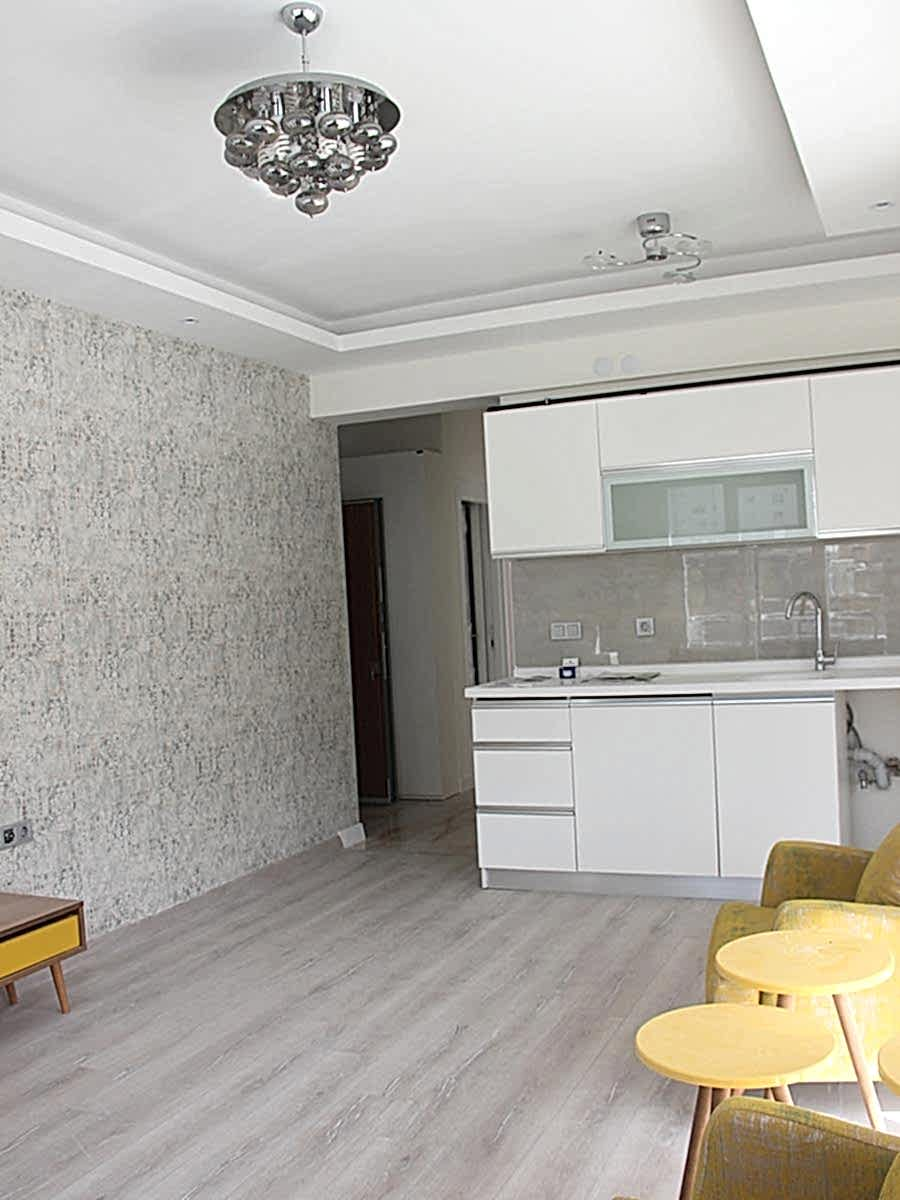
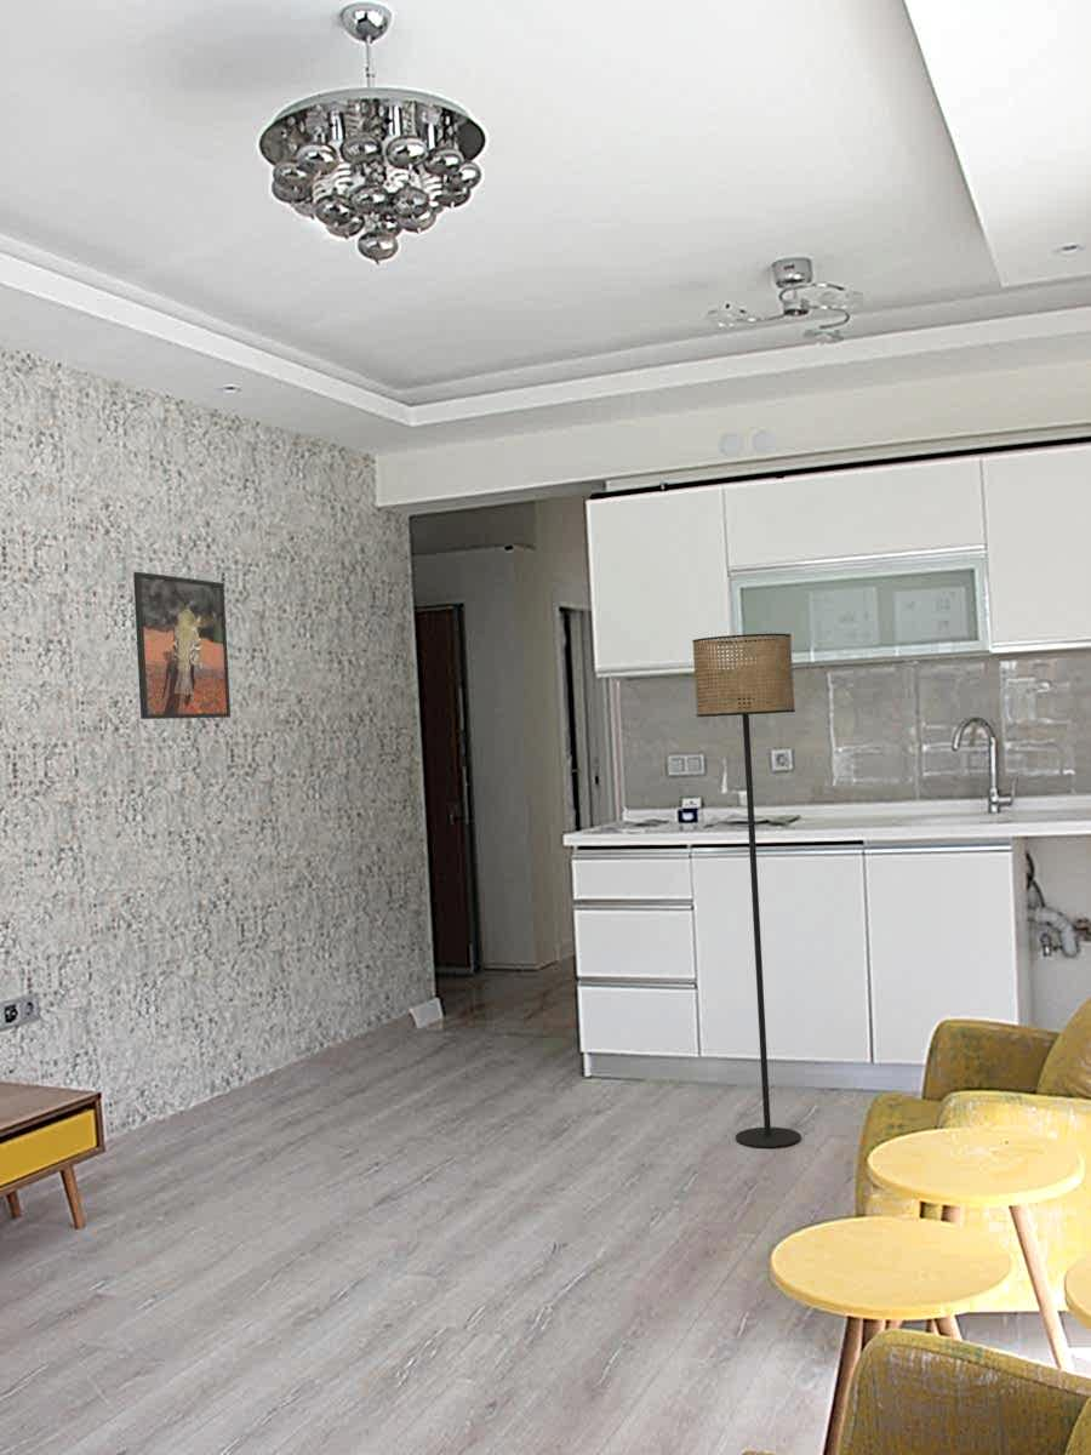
+ floor lamp (754, 888)
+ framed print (183, 647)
